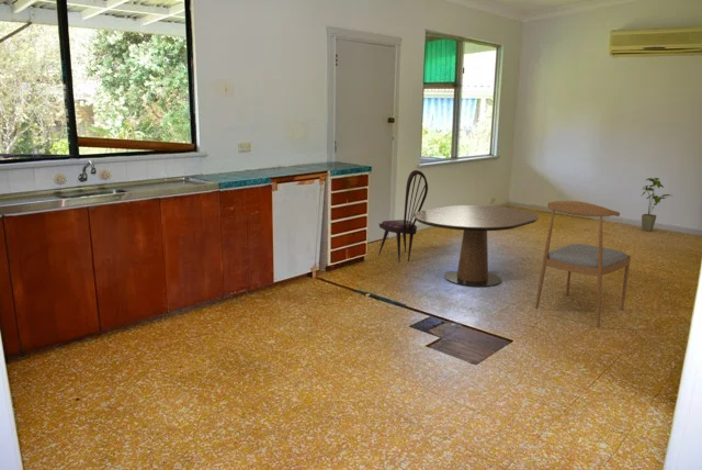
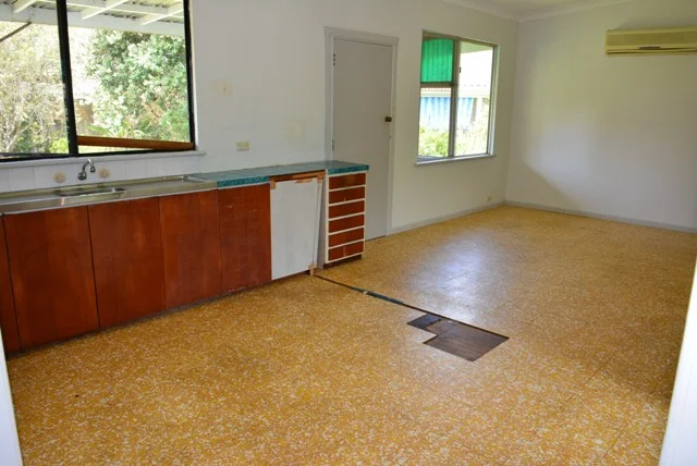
- house plant (654, 204)
- dining chair (586, 255)
- dining chair (404, 215)
- dining table (482, 248)
